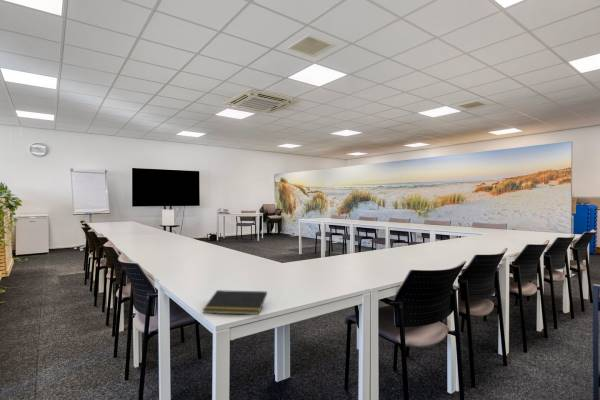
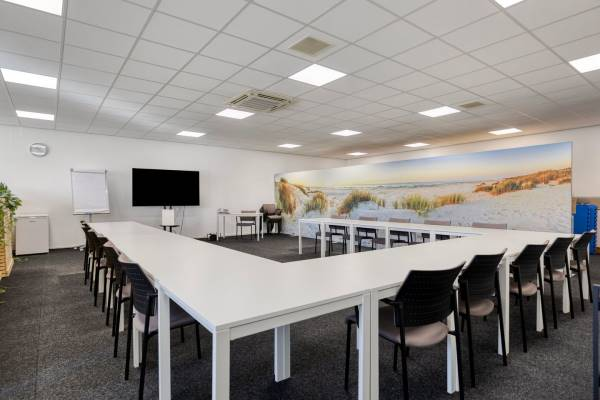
- notepad (236, 301)
